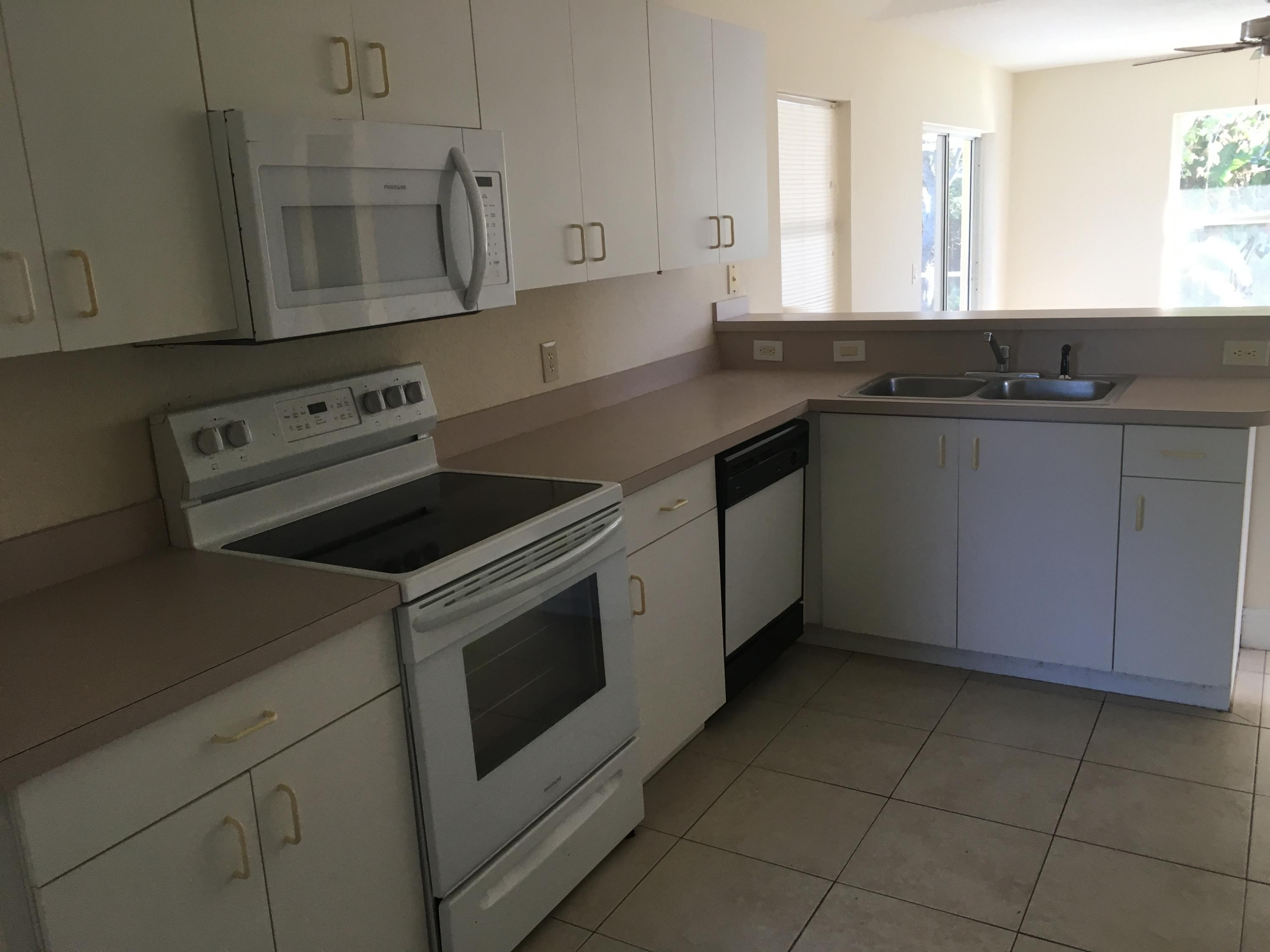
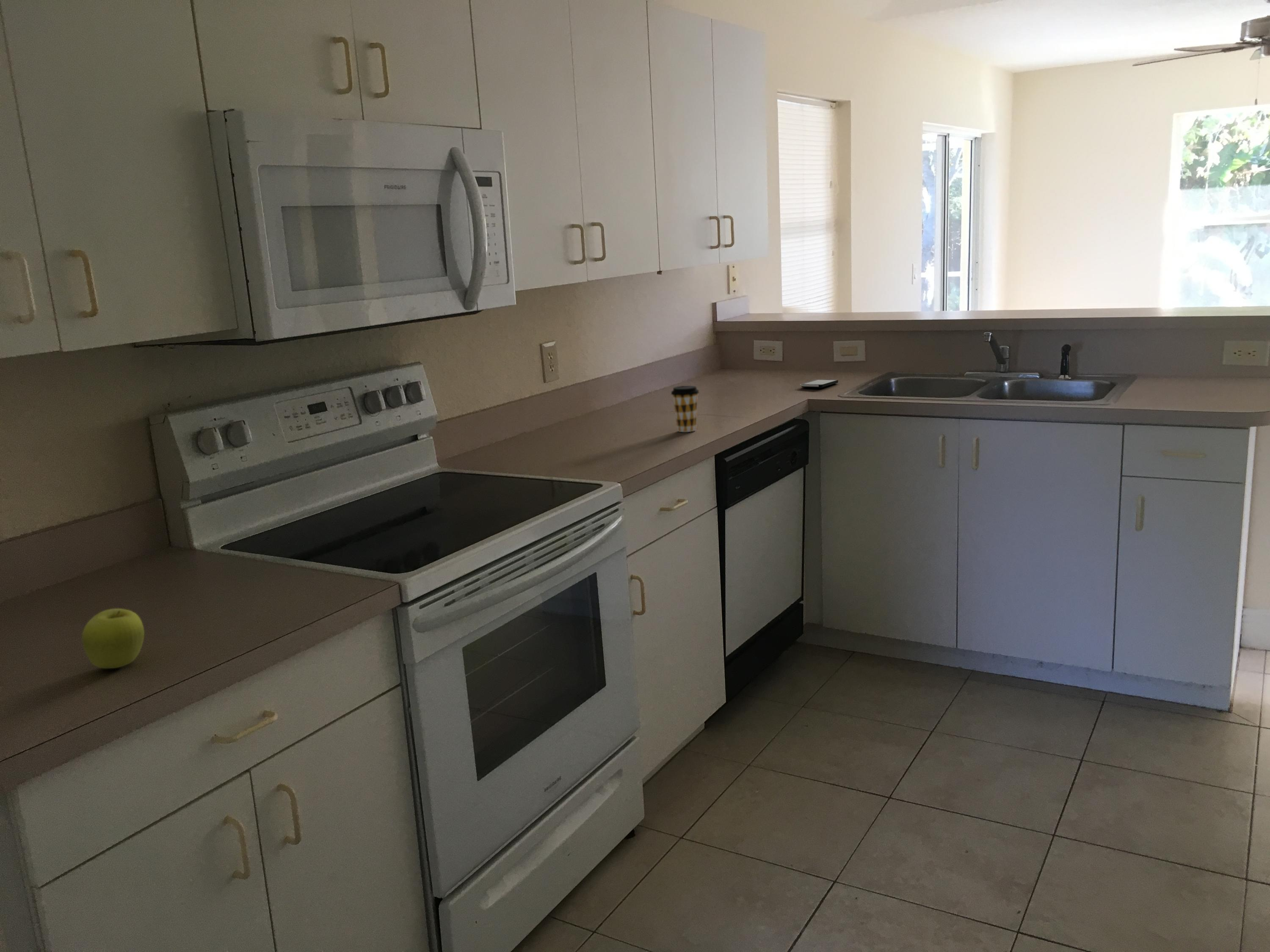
+ coffee cup (686, 409)
+ fruit (114, 638)
+ smartphone (819, 383)
